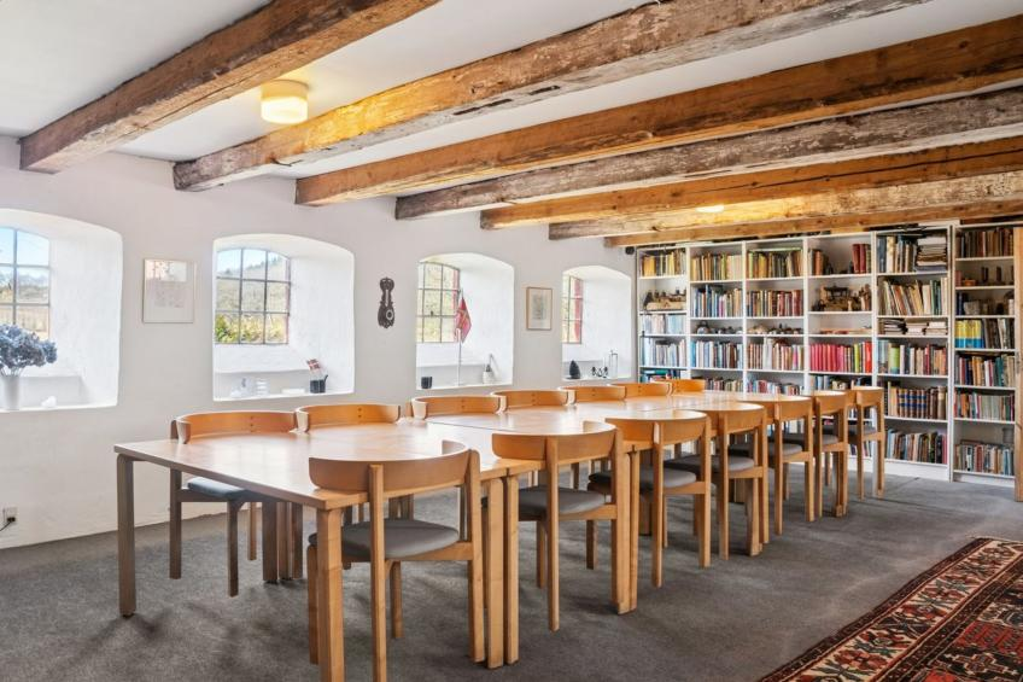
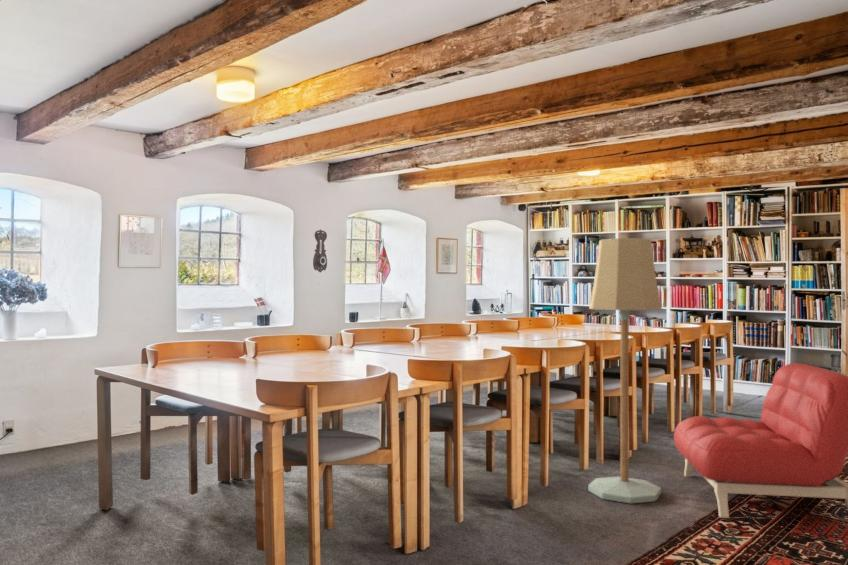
+ floor lamp (624, 365)
+ armchair (760, 431)
